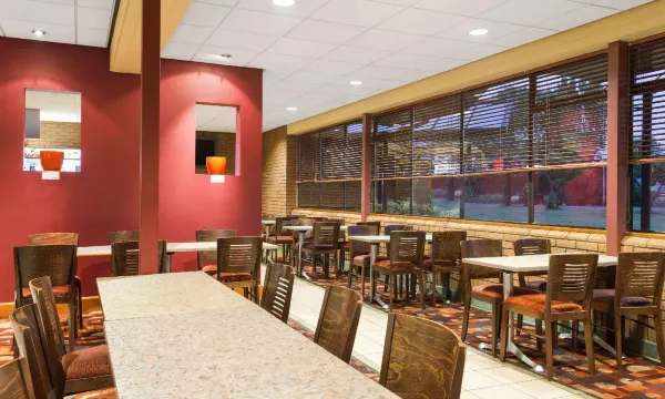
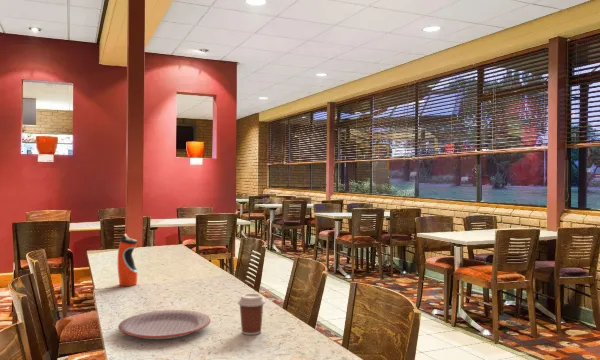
+ plate (165, 325)
+ coffee cup (251, 313)
+ water bottle (127, 259)
